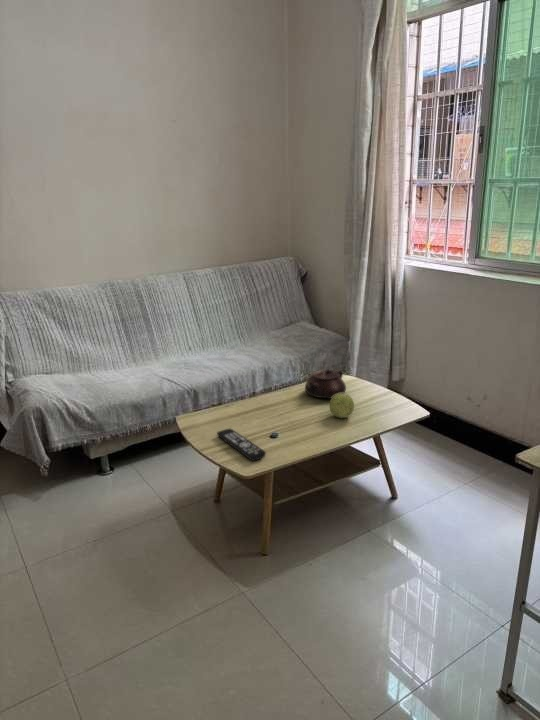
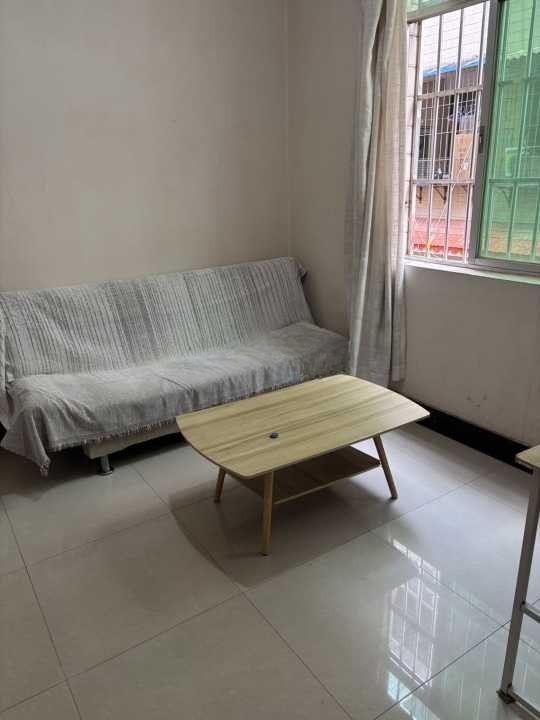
- decorative ball (341, 405)
- teapot (326, 381)
- remote control (240, 444)
